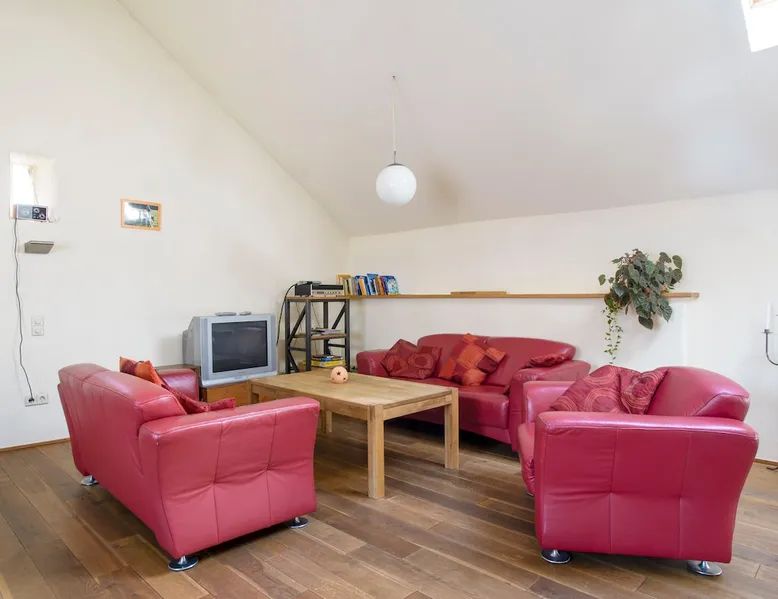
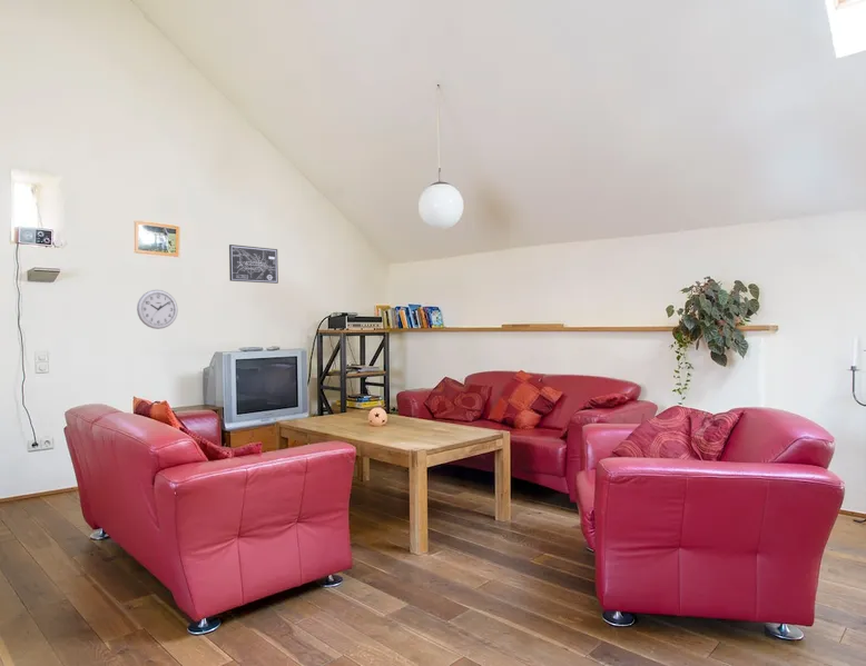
+ wall clock (158, 309)
+ wall art (254, 264)
